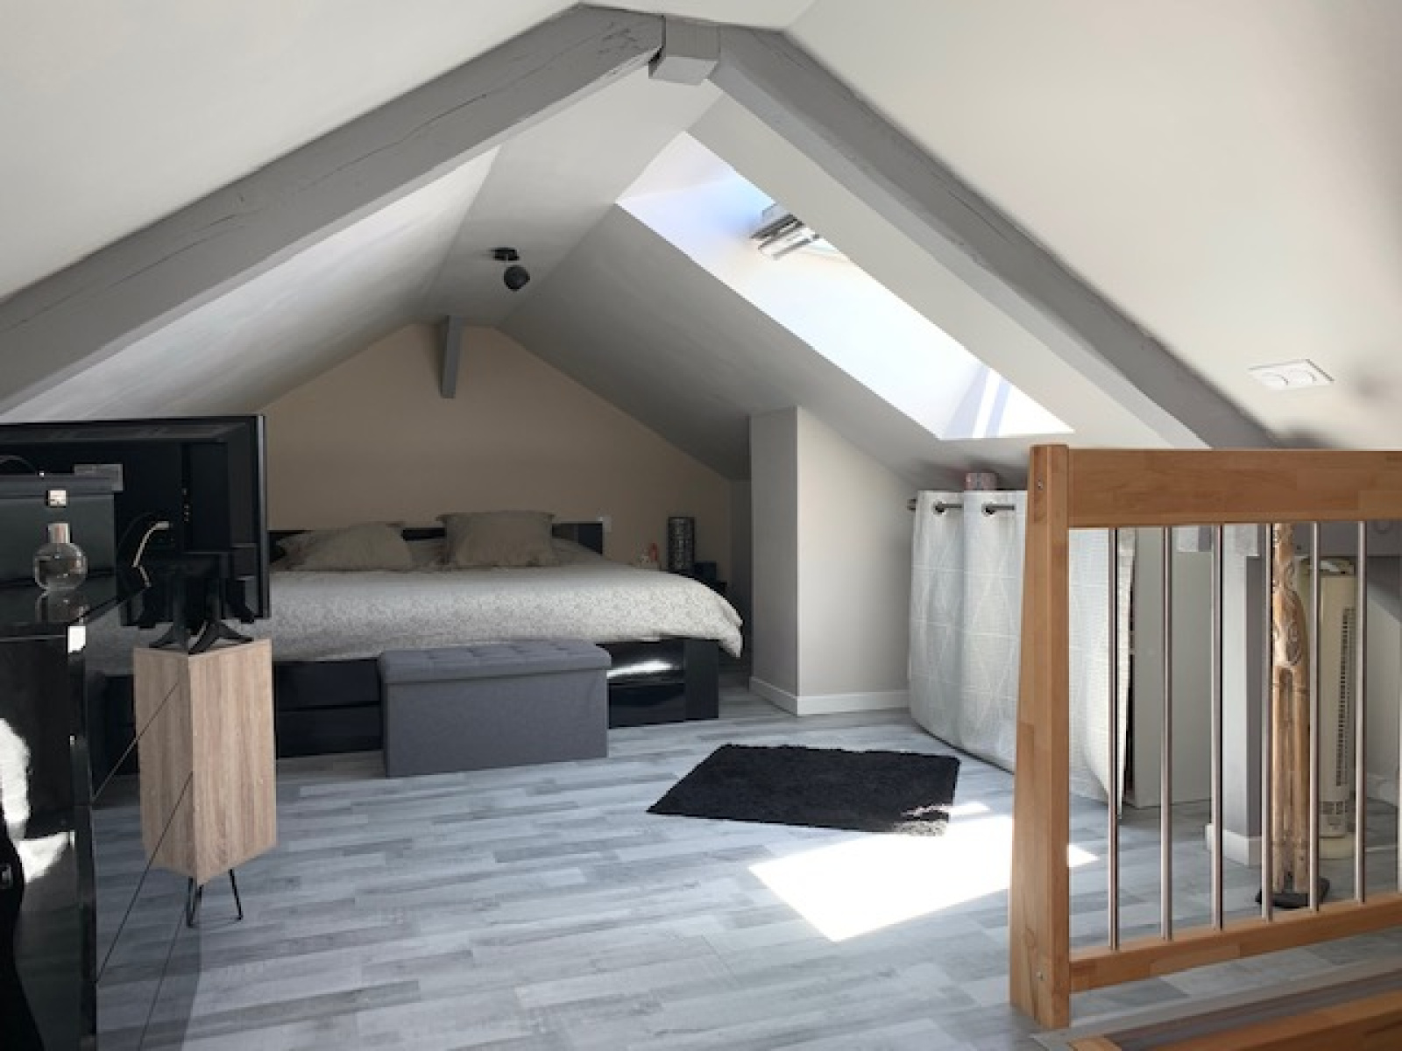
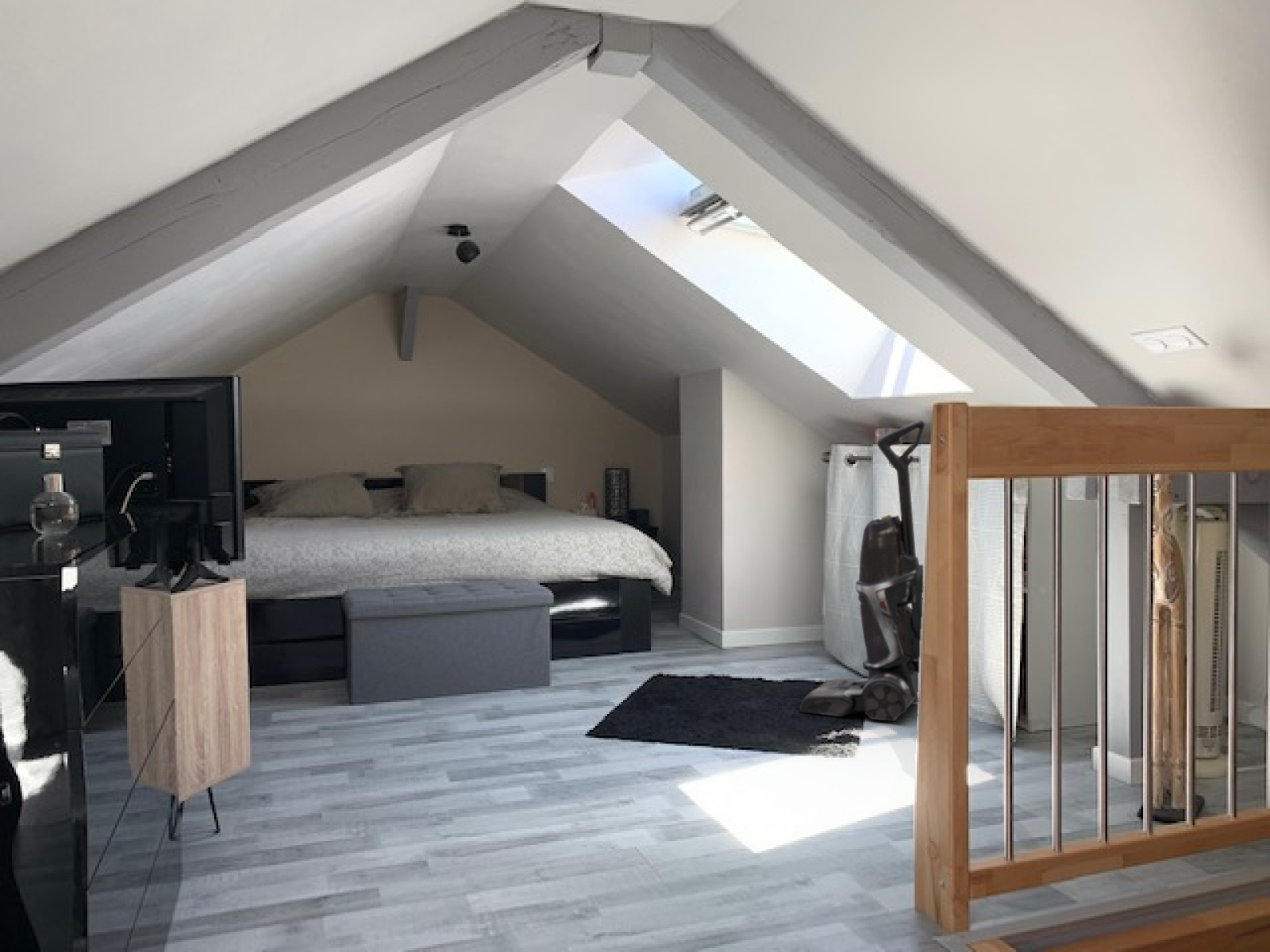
+ vacuum cleaner (861, 565)
